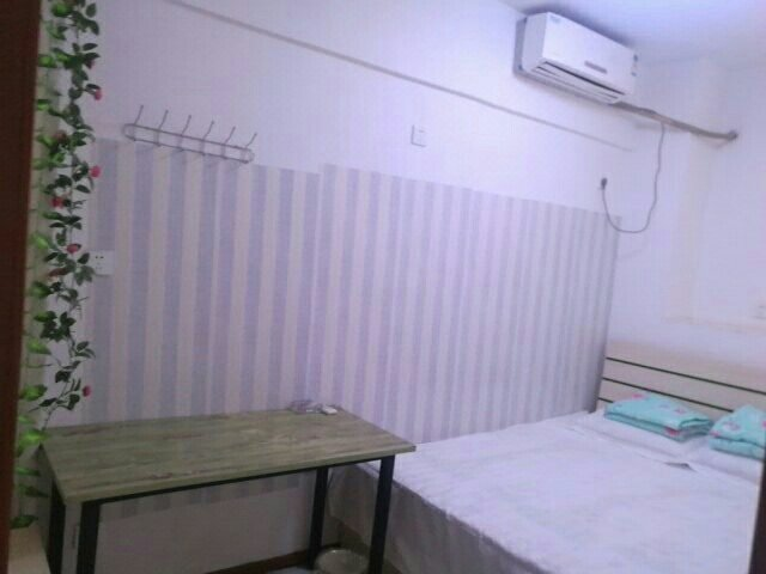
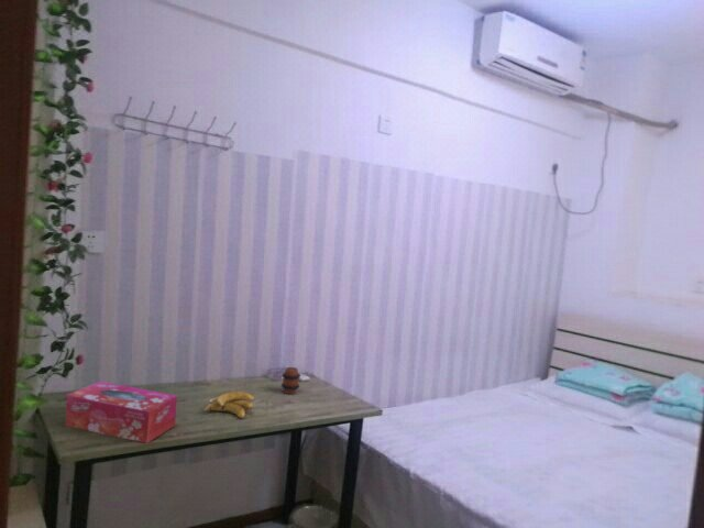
+ banana (231, 404)
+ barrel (290, 380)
+ tissue box (122, 410)
